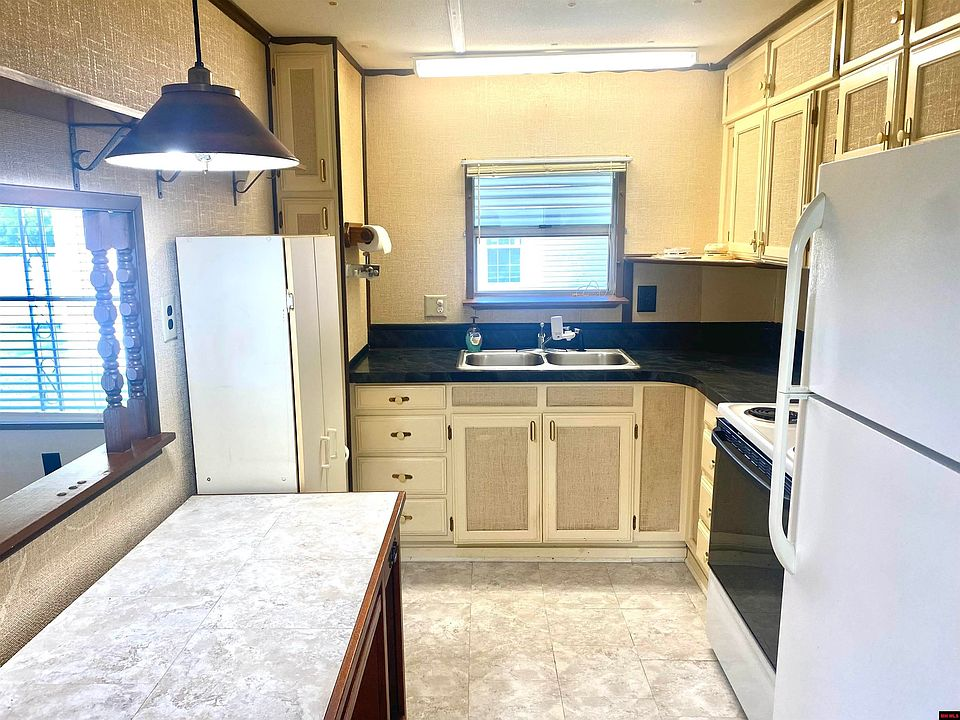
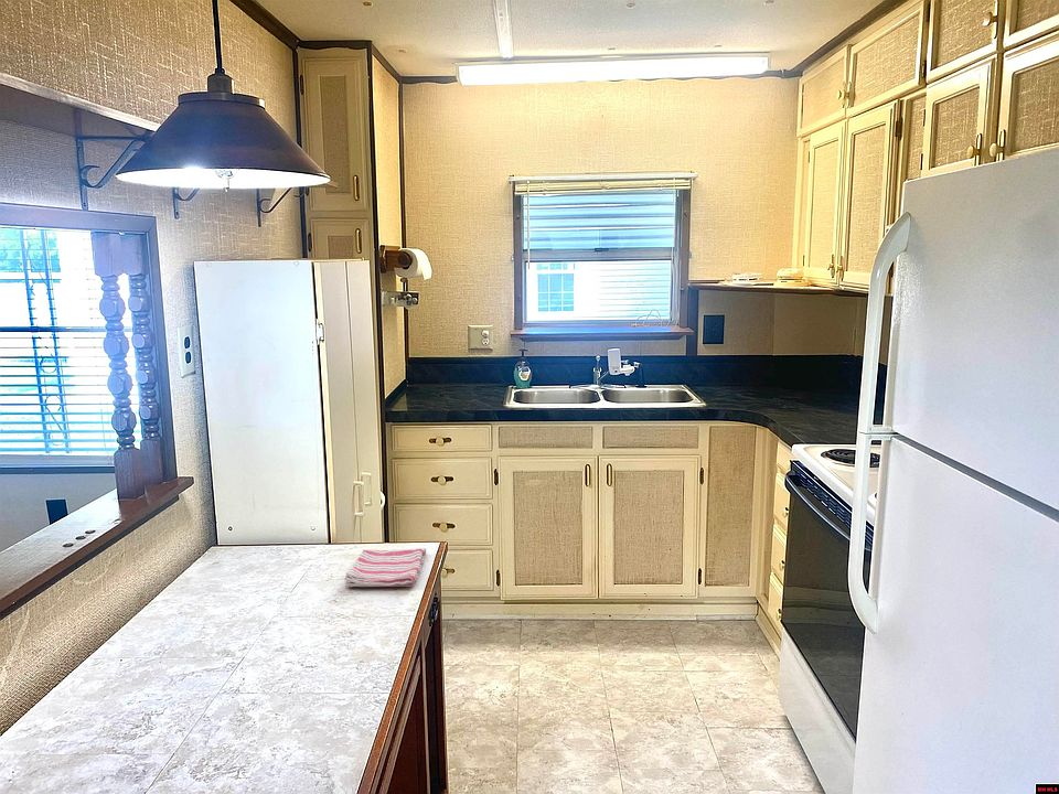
+ dish towel (387, 564)
